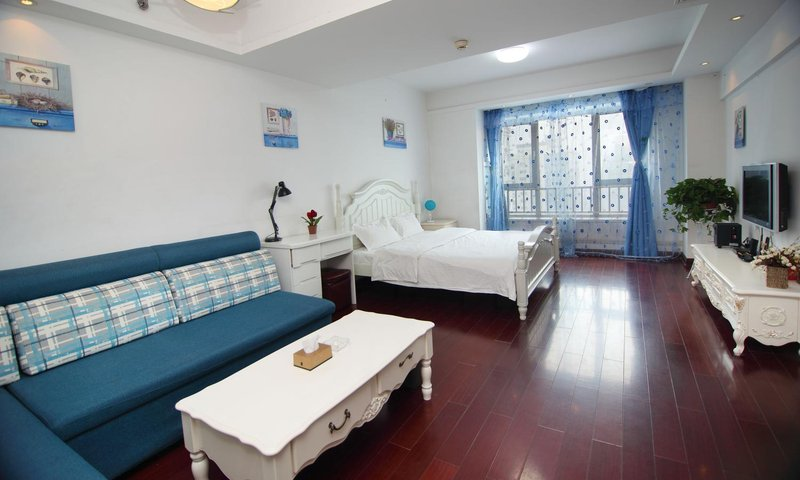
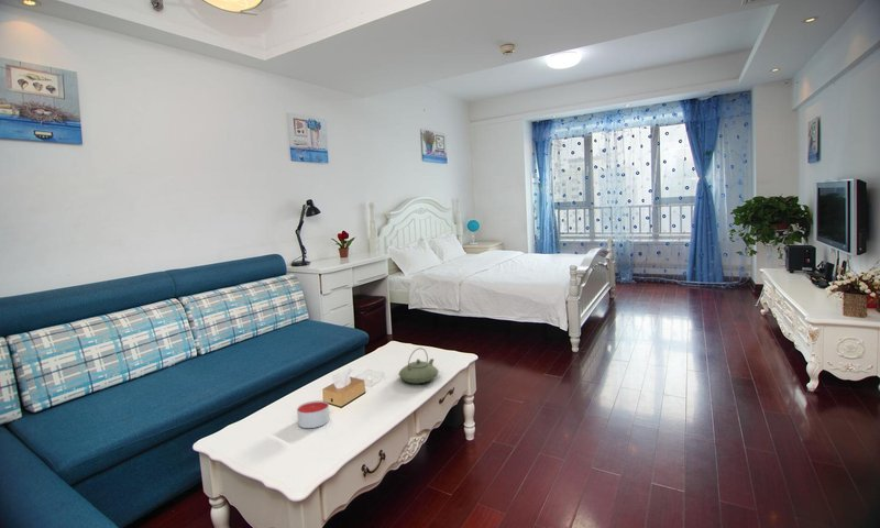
+ teapot (419, 363)
+ candle (312, 413)
